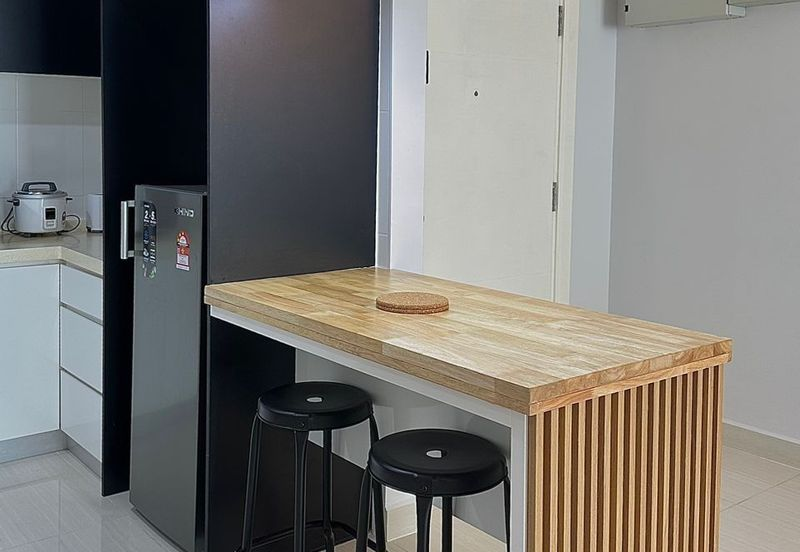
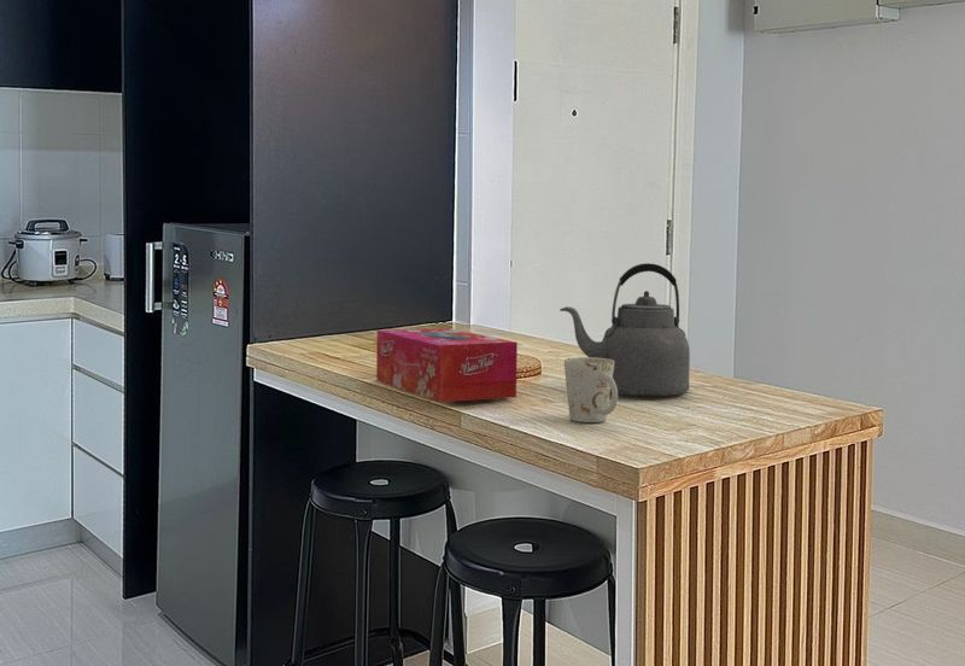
+ tissue box (443, 362)
+ kettle (625, 327)
+ mug (596, 391)
